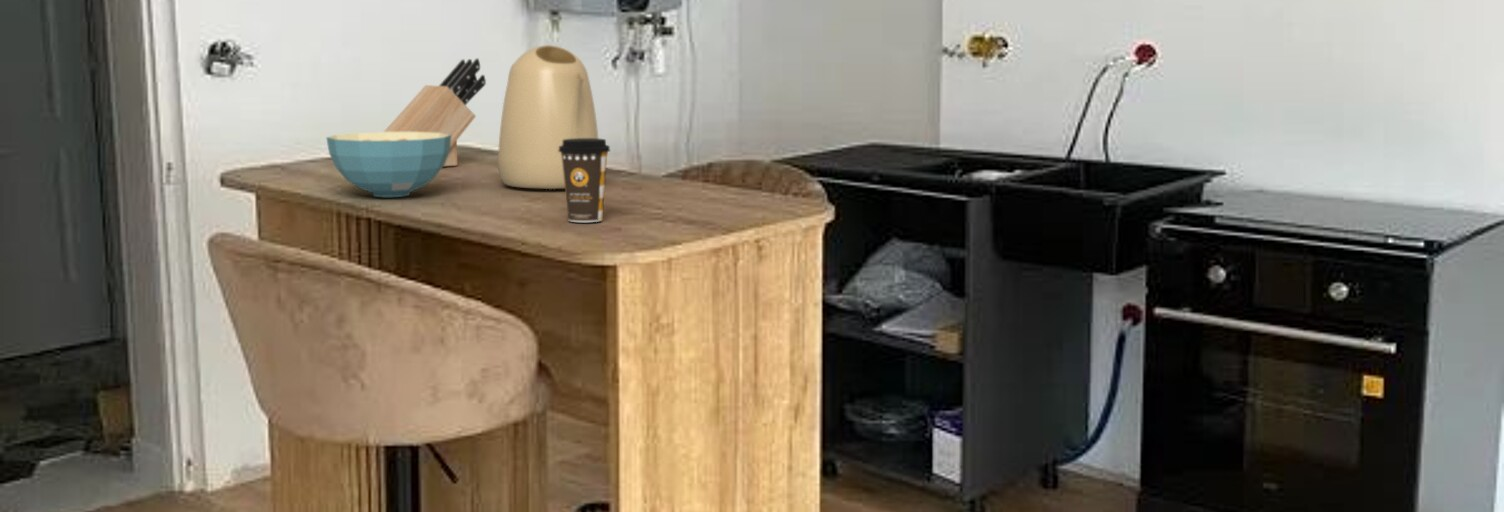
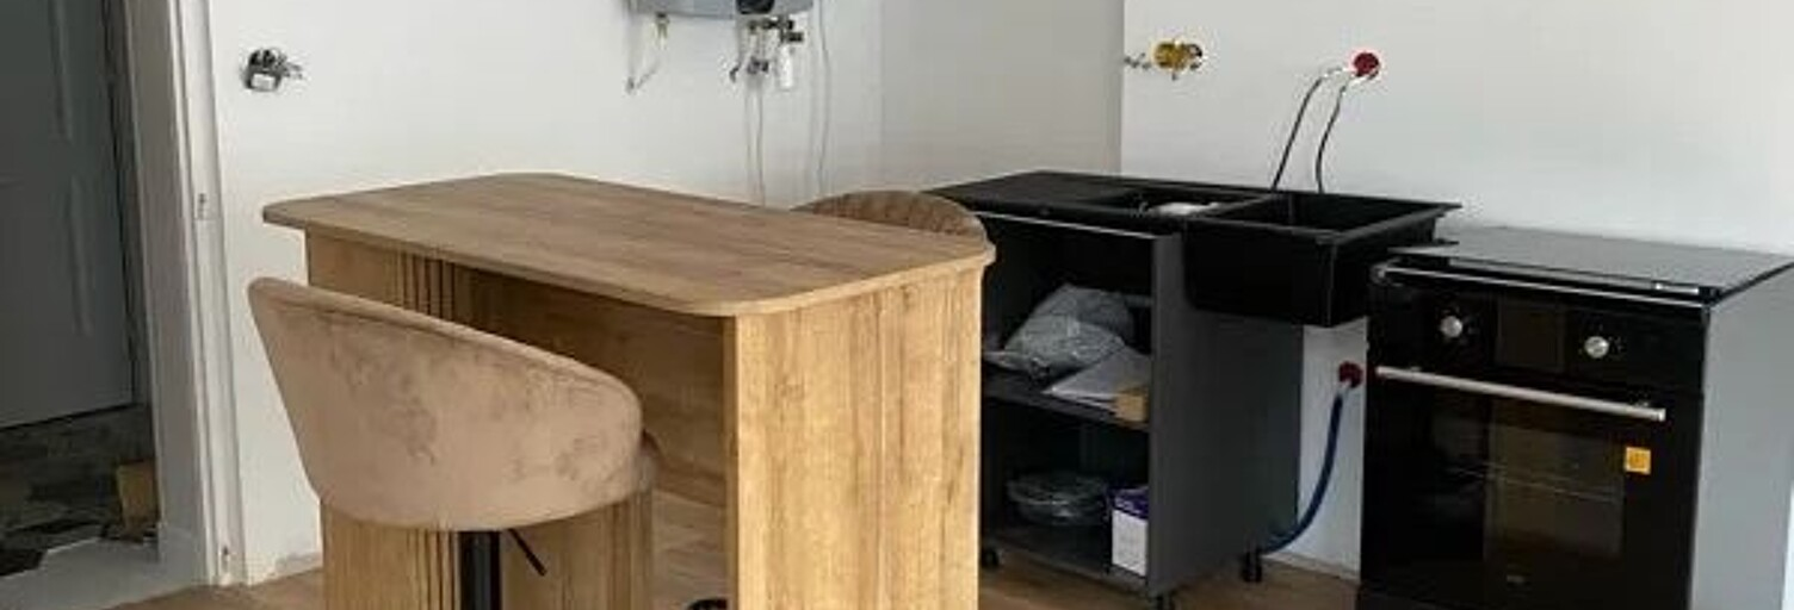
- cereal bowl (390, 165)
- kettle (545, 115)
- coffee cup (584, 180)
- knife block (423, 112)
